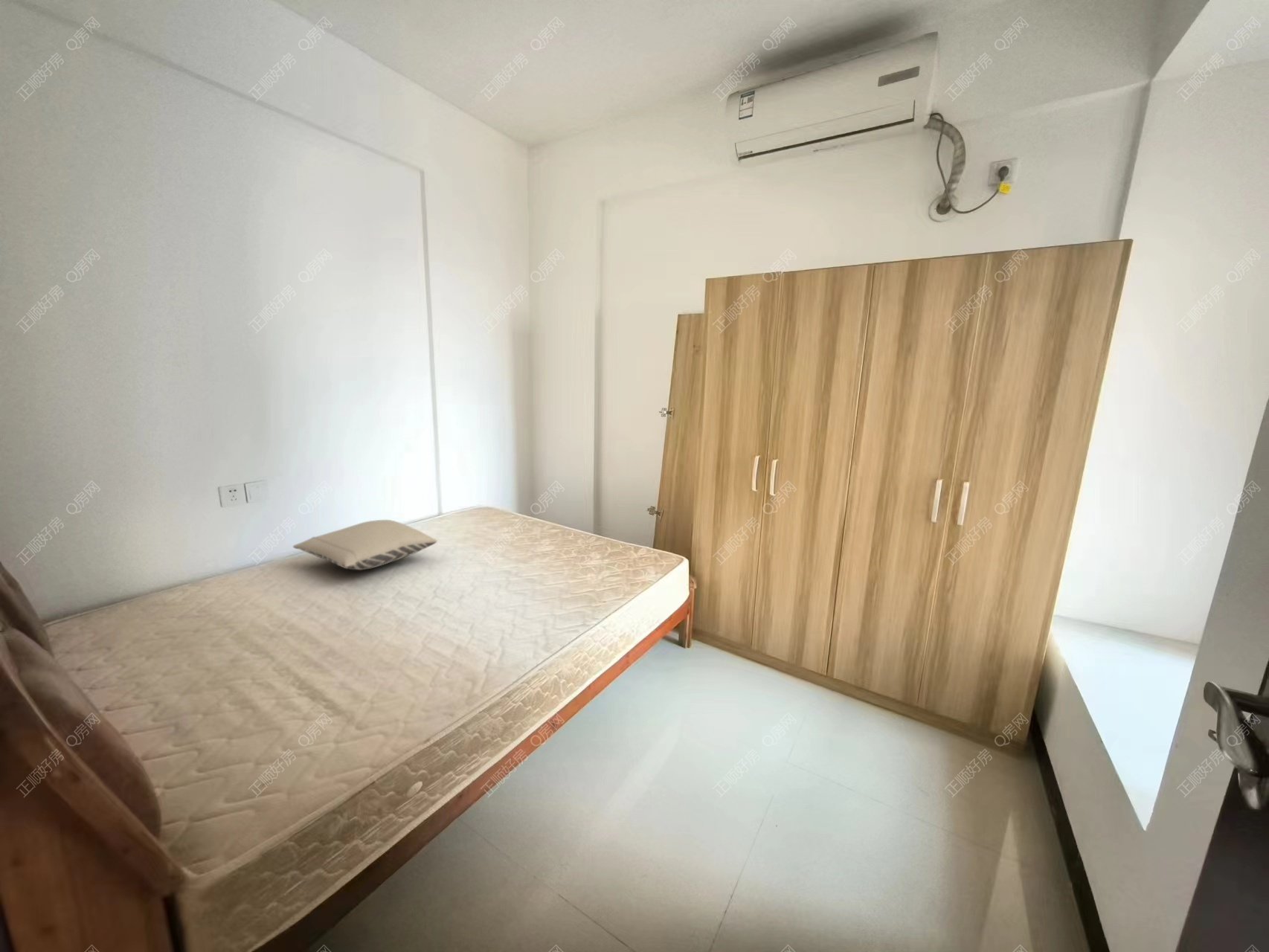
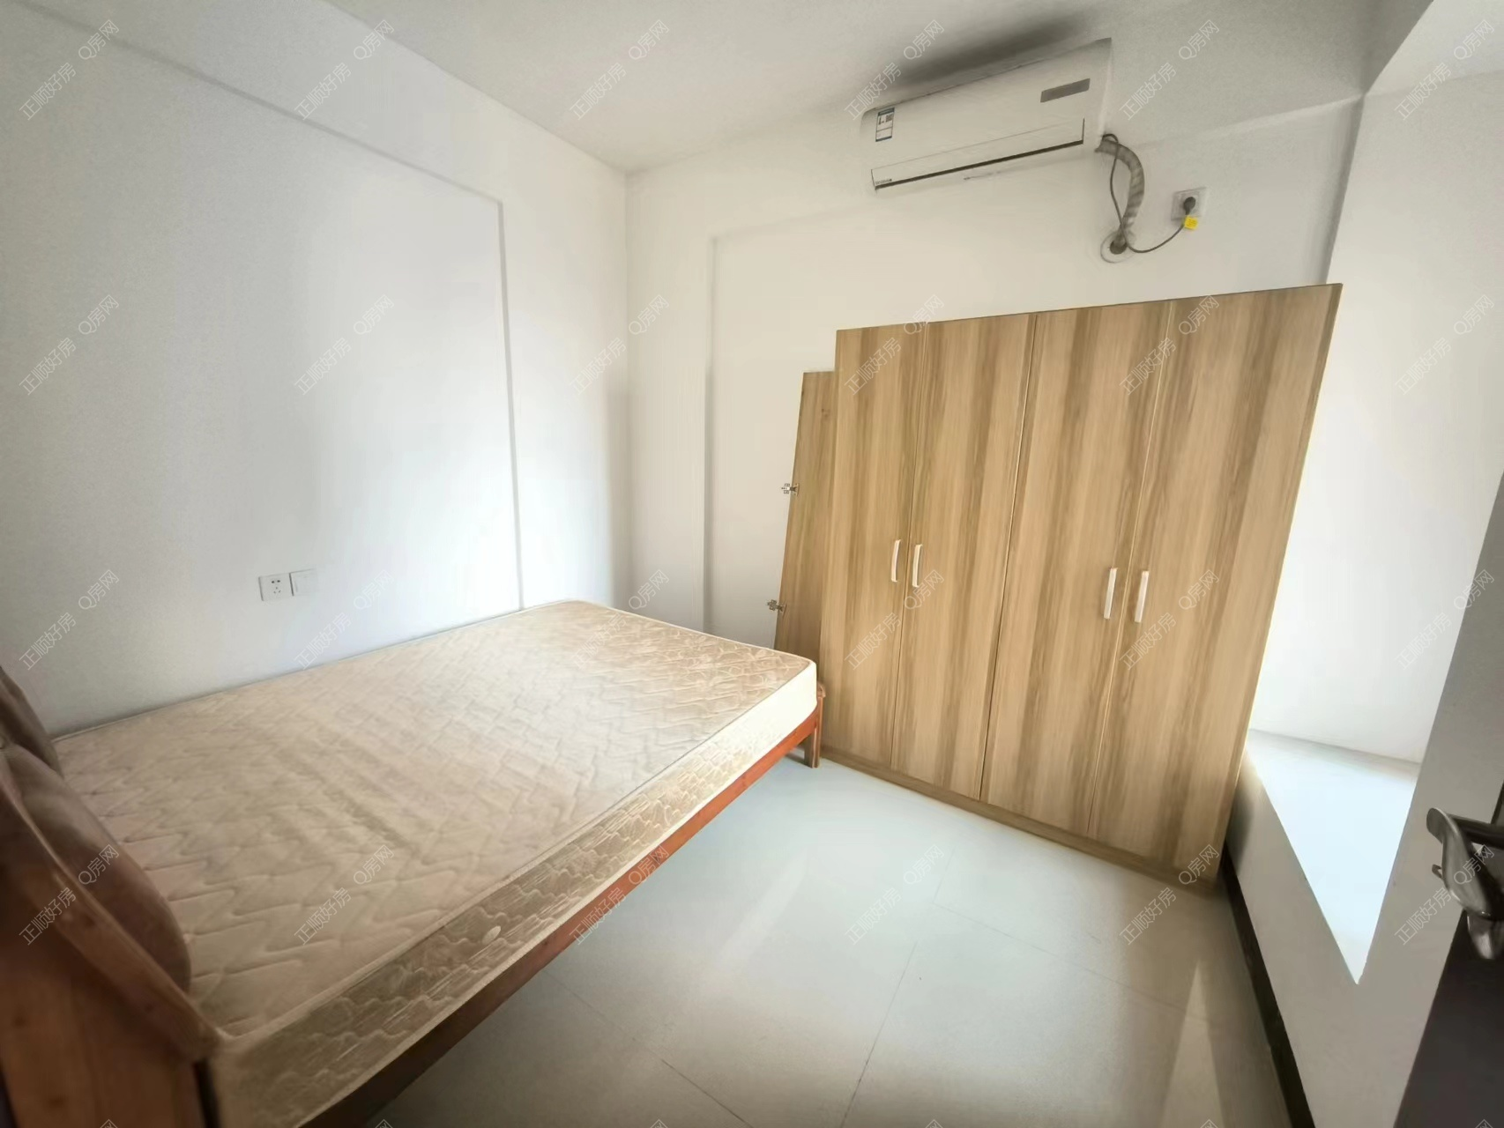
- pillow (367, 544)
